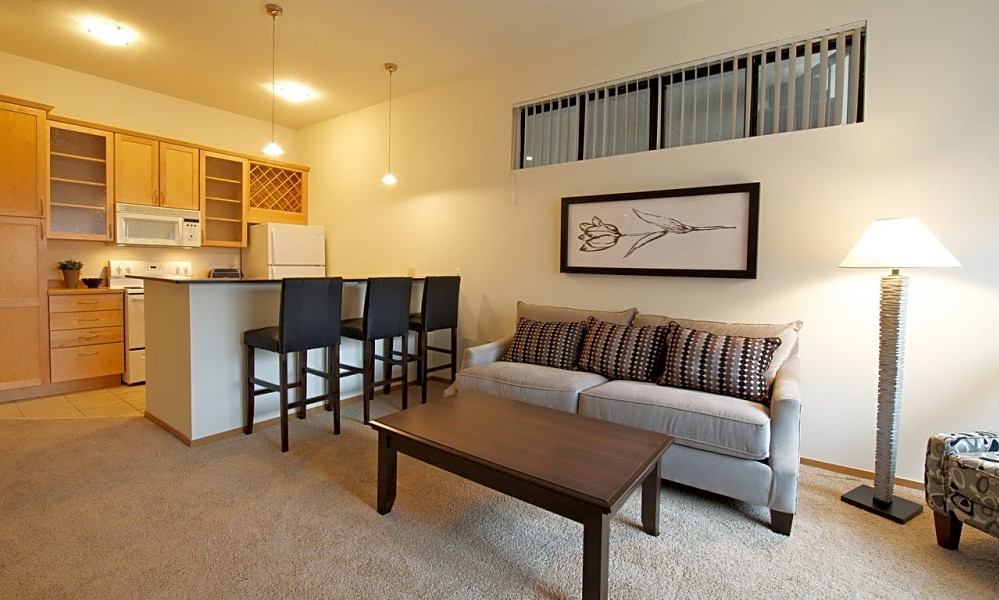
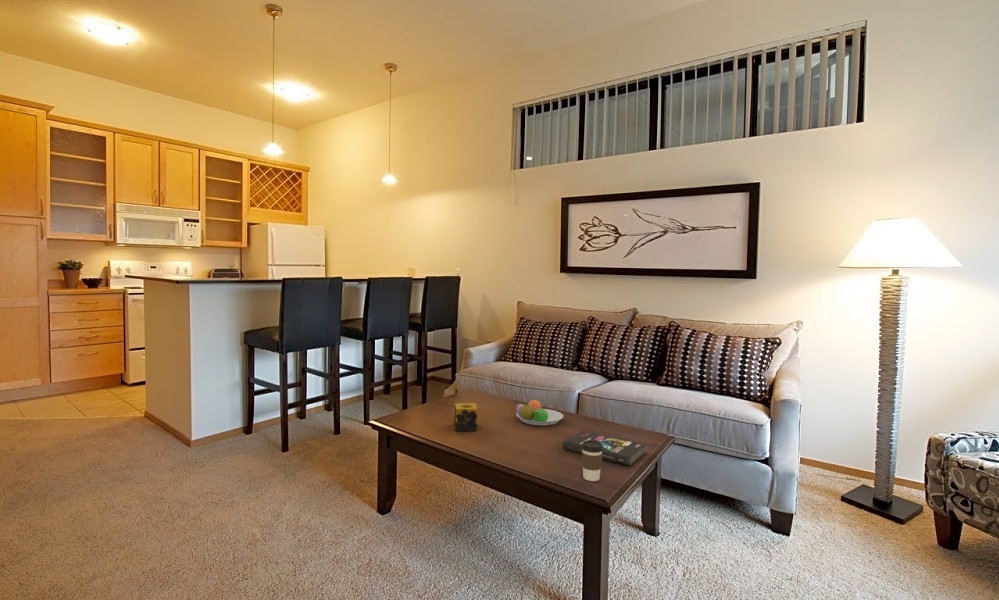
+ coffee cup (591, 460)
+ candle (465, 416)
+ book (604, 447)
+ fruit bowl (538, 410)
